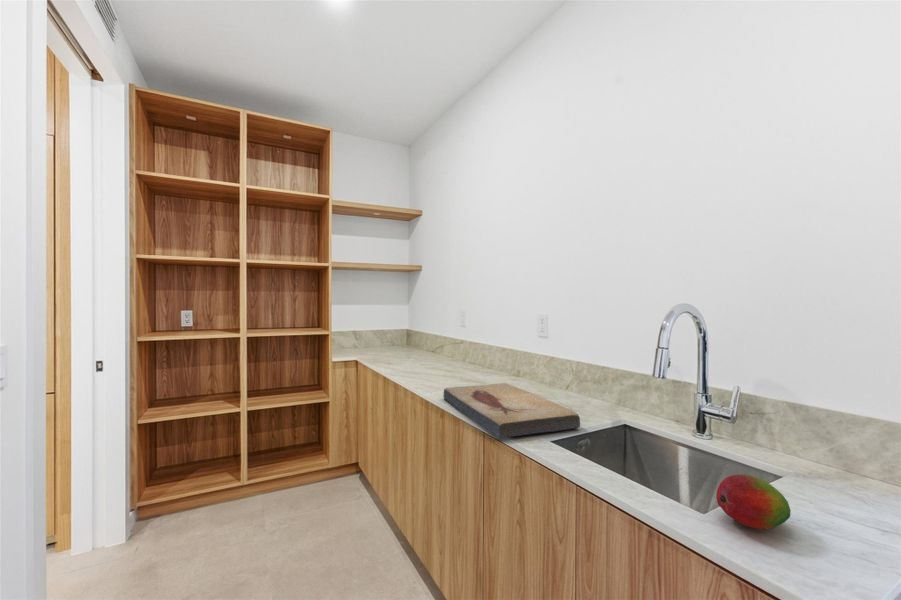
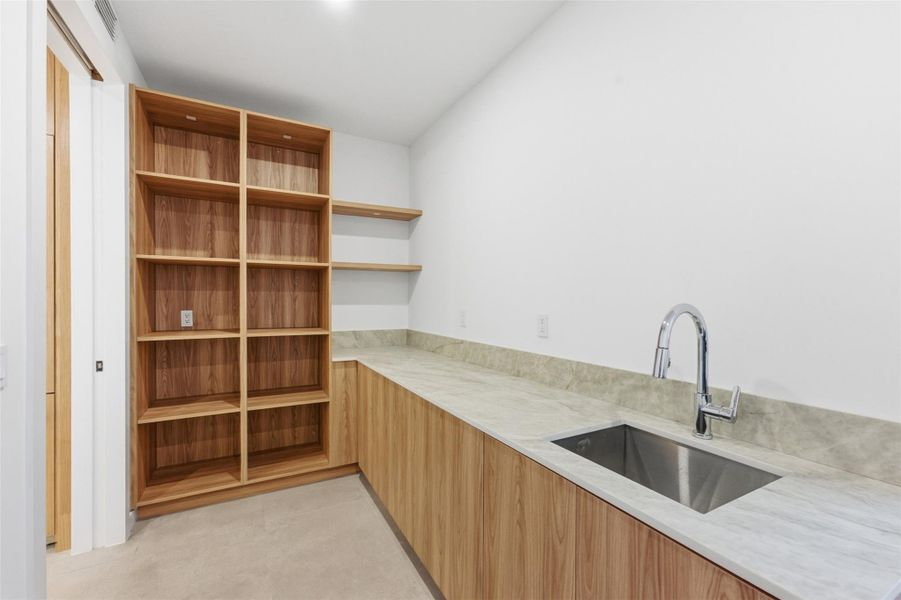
- fruit (752, 499)
- fish fossil (503, 405)
